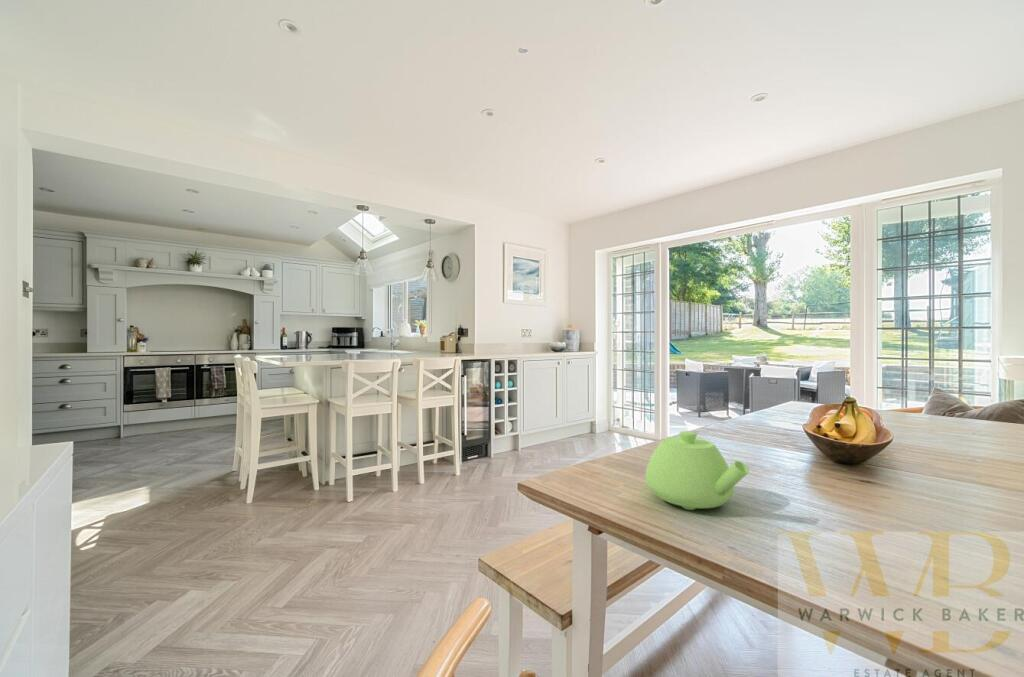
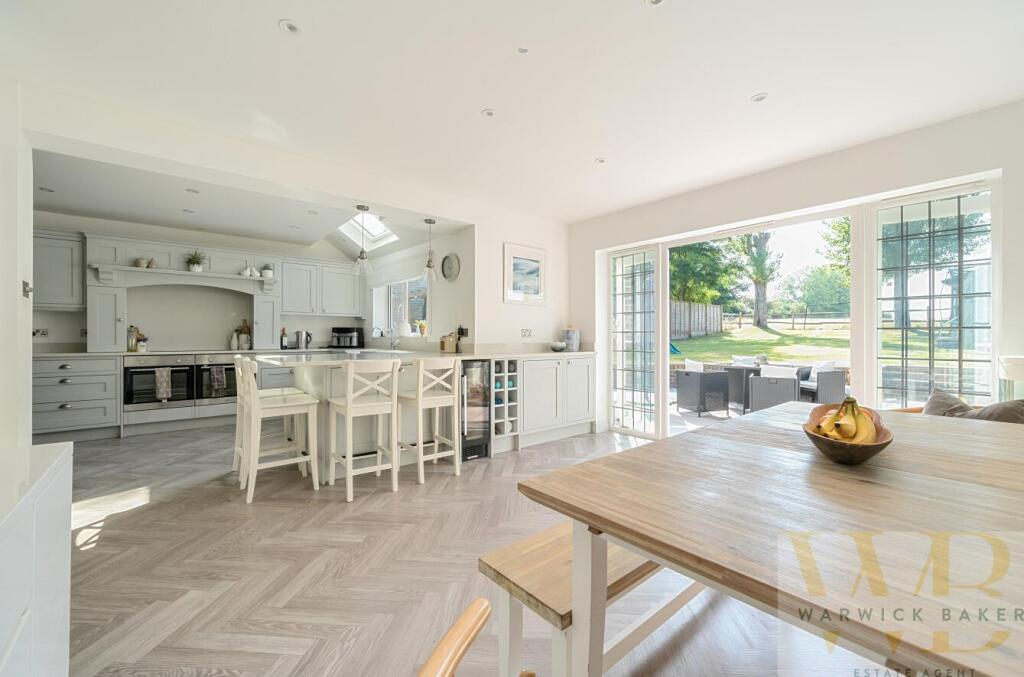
- teapot (697, 468)
